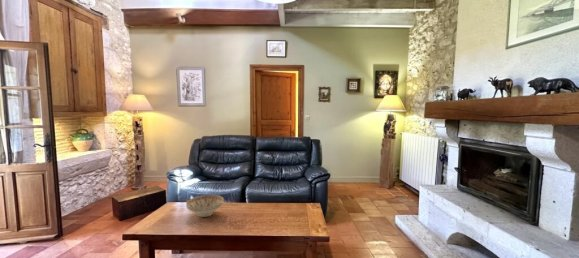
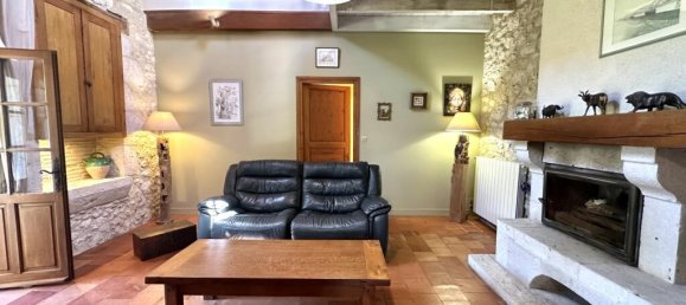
- decorative bowl (205, 207)
